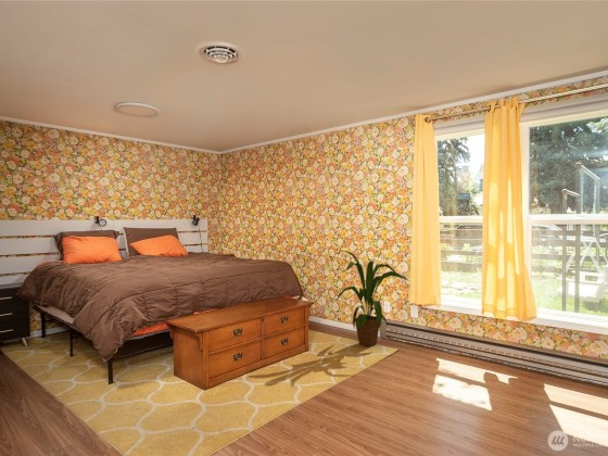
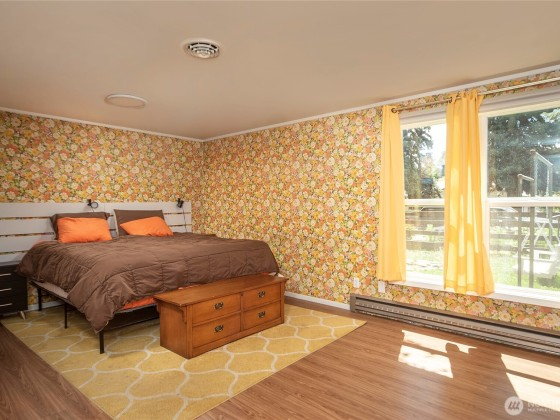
- house plant (372, 299)
